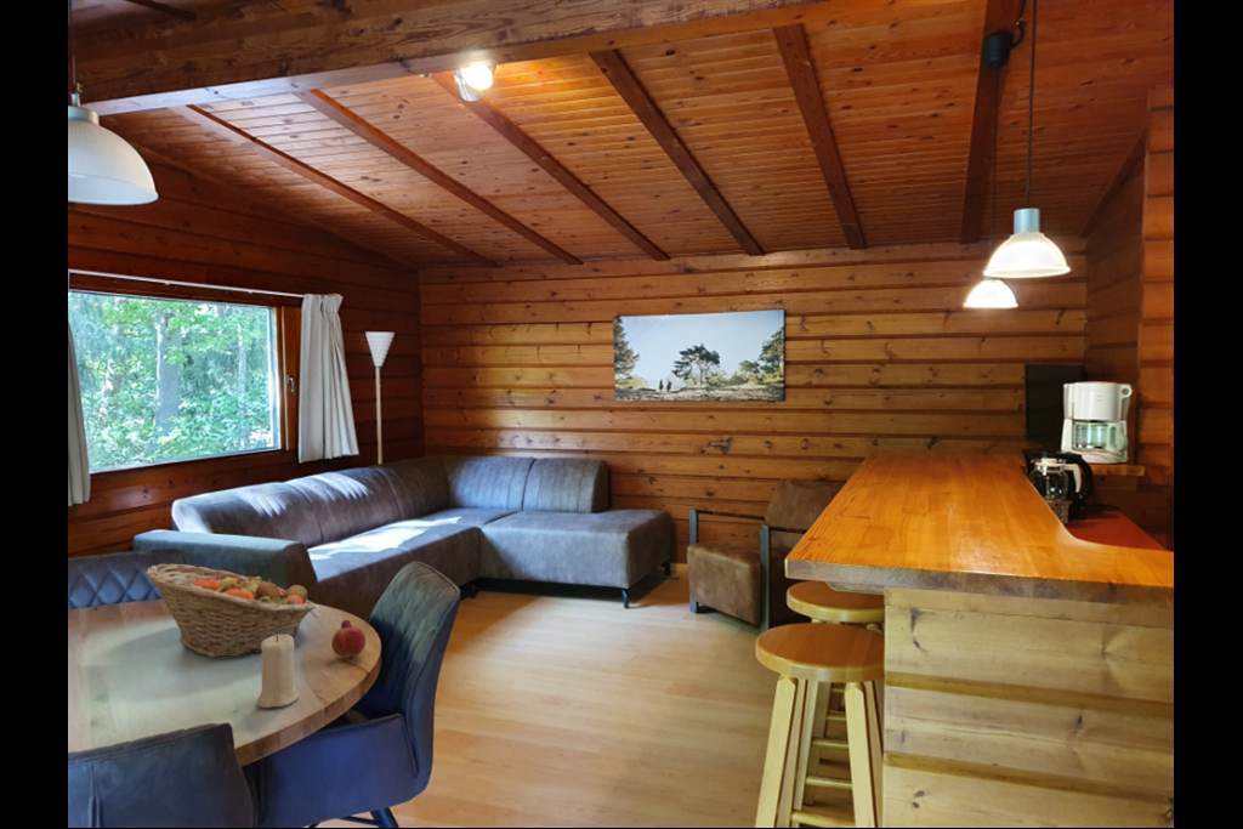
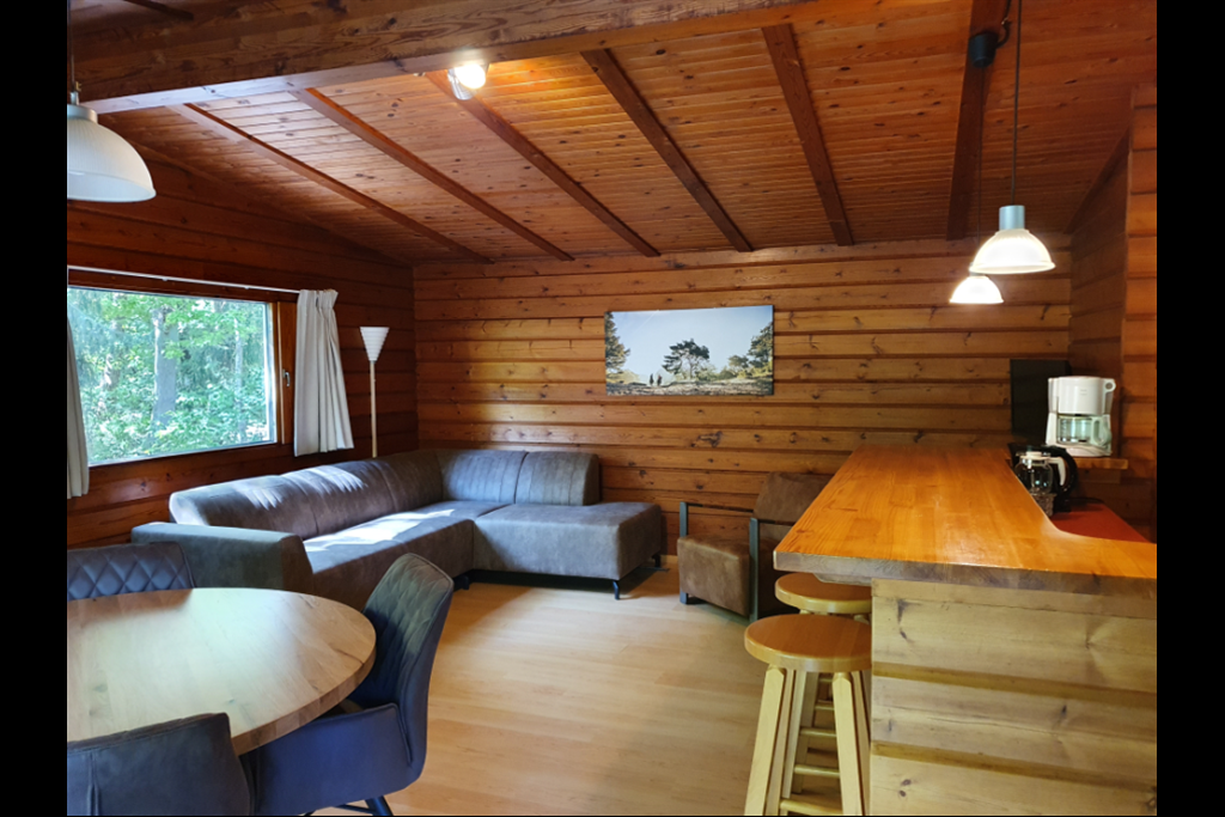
- fruit basket (232, 601)
- fruit (348, 638)
- candle (277, 668)
